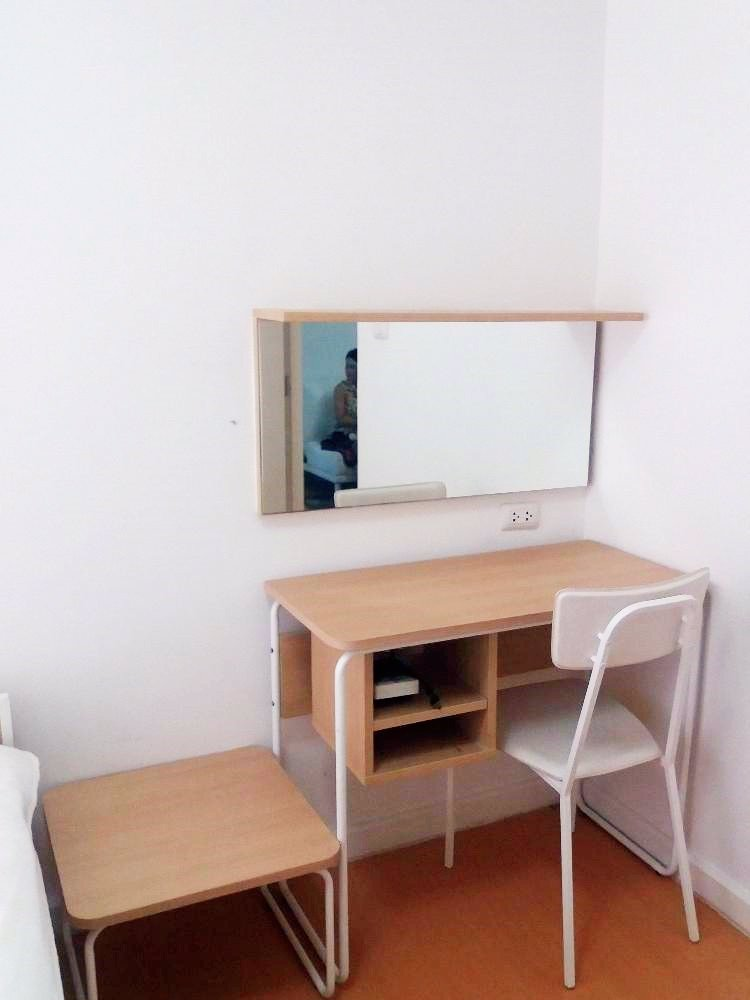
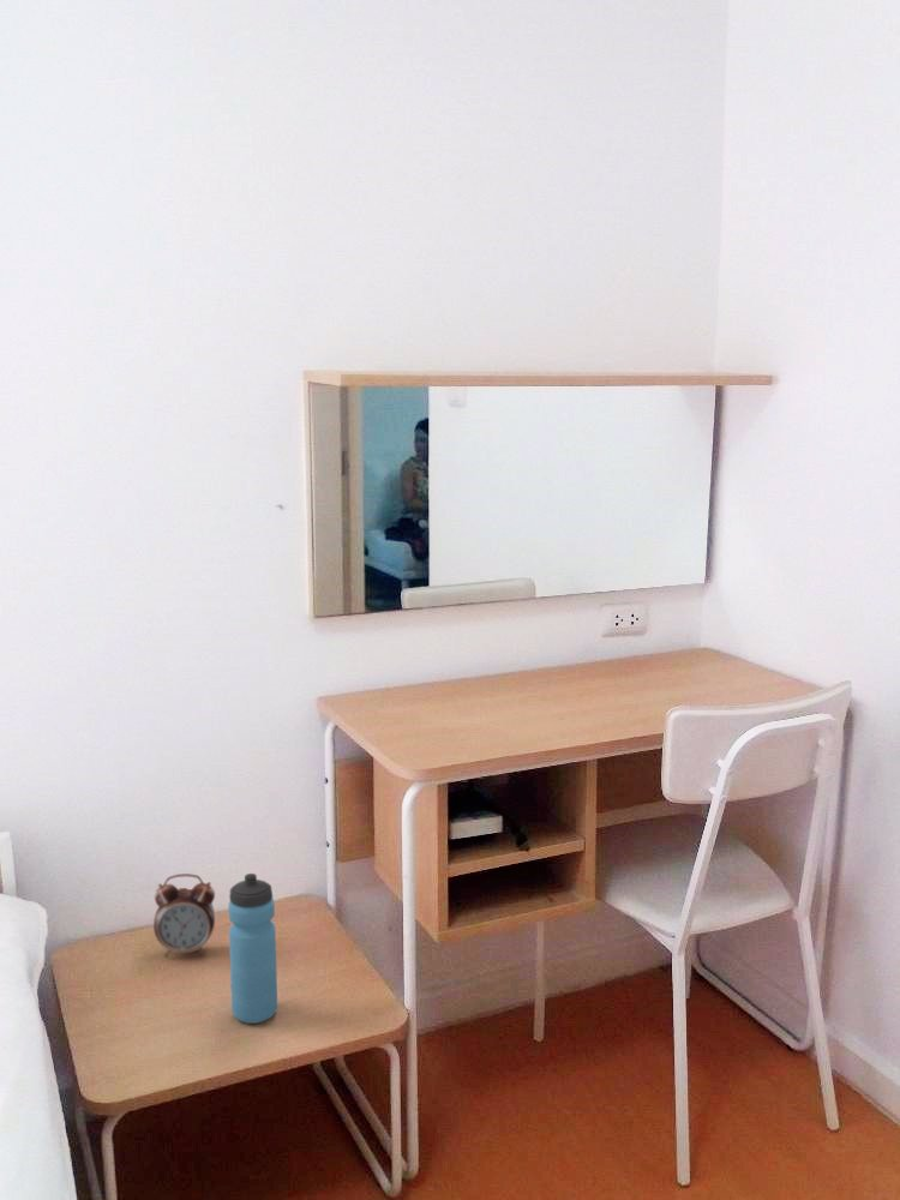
+ alarm clock (185, 913)
+ water bottle (252, 944)
